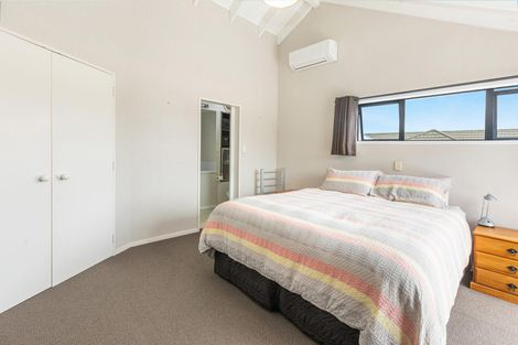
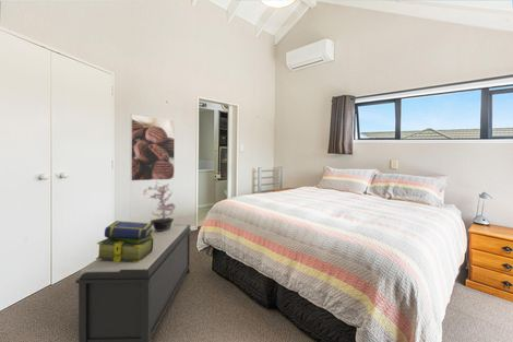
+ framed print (153, 149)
+ stack of books (129, 239)
+ potted plant (159, 207)
+ bench (150, 272)
